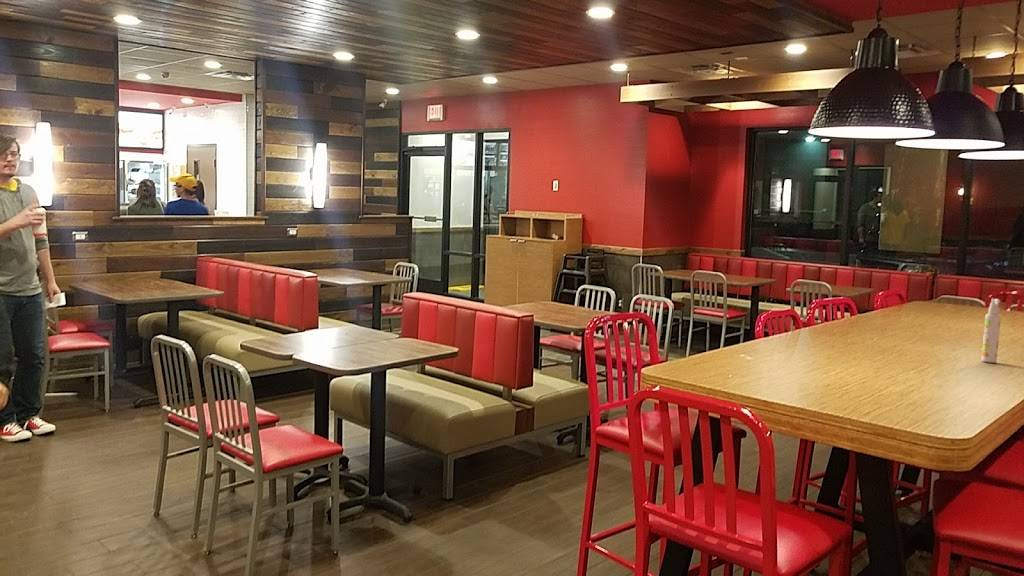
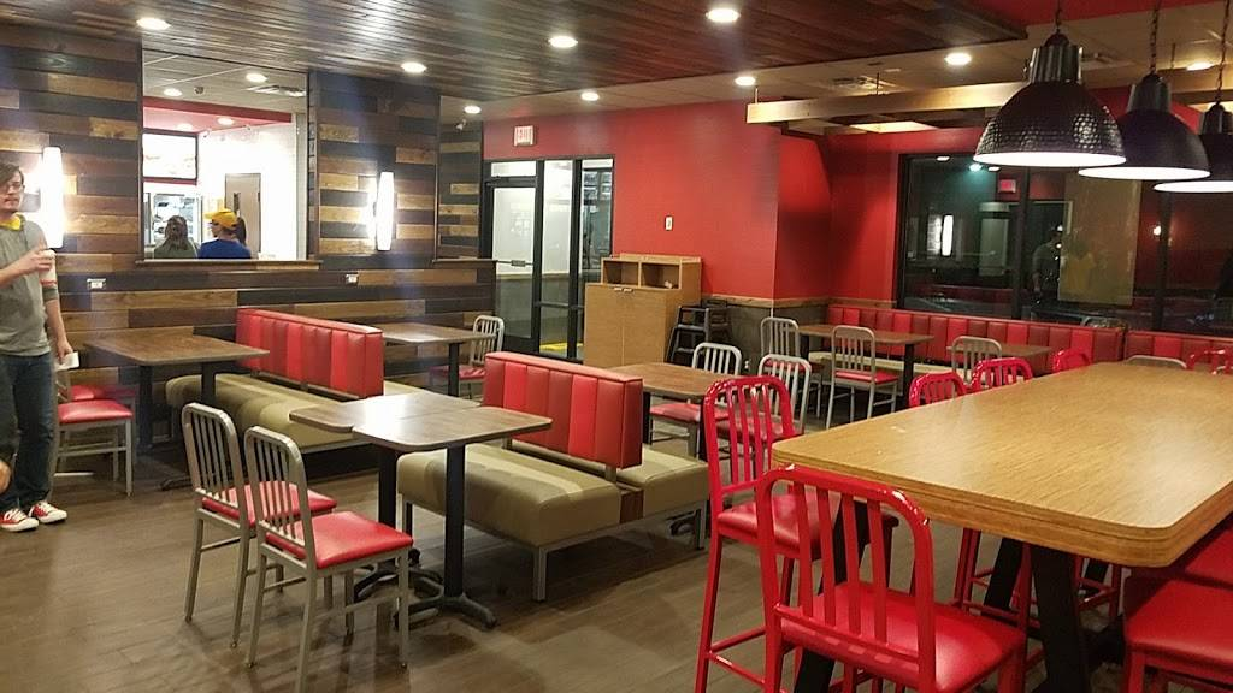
- spray bottle (992, 330)
